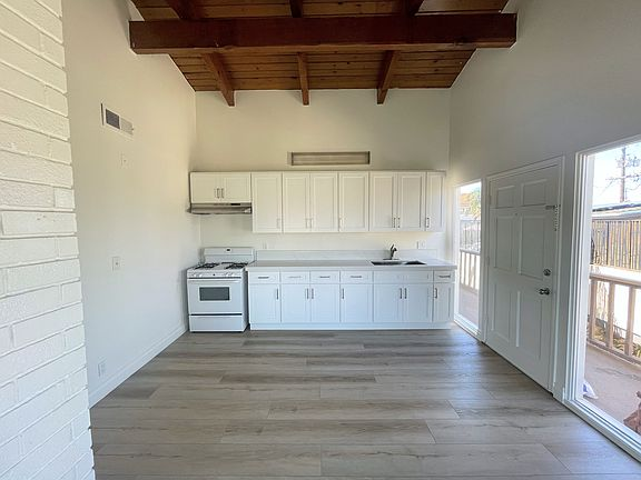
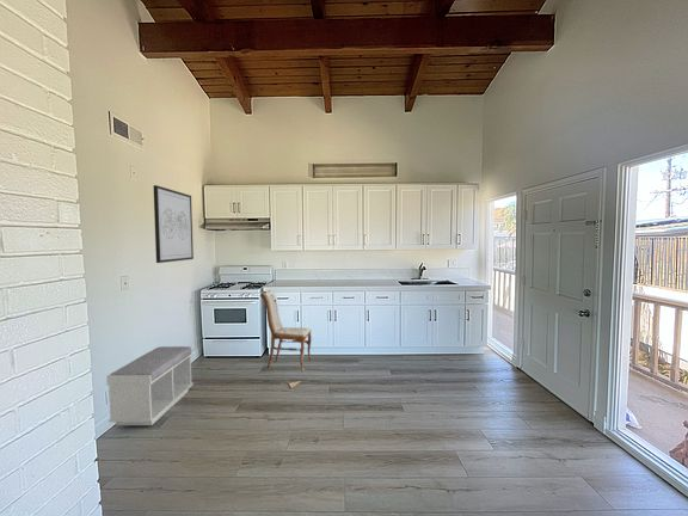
+ dining chair (285, 336)
+ wall art (174, 226)
+ bench (155, 381)
